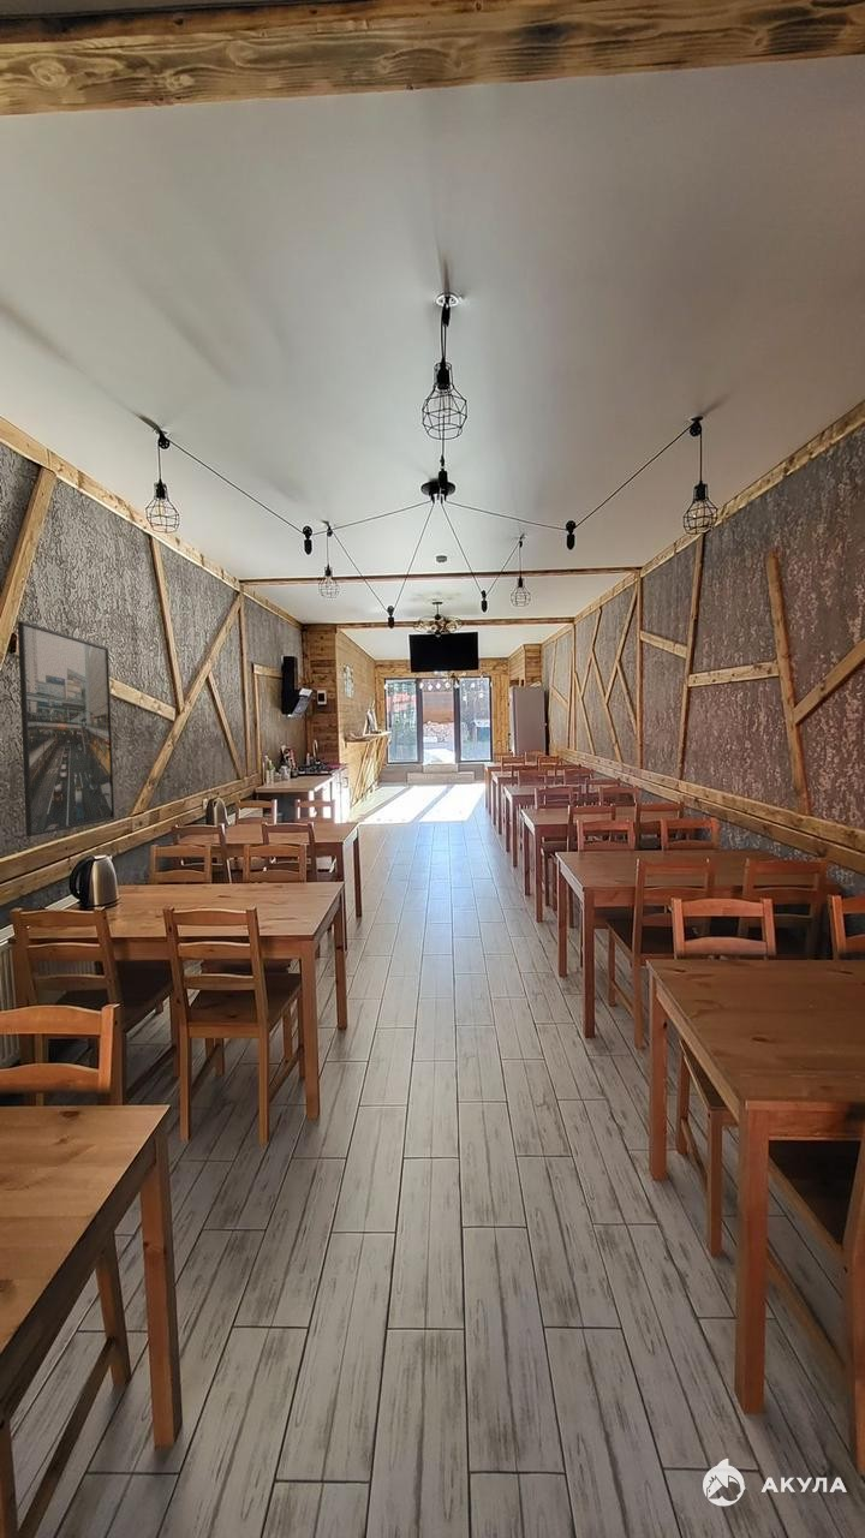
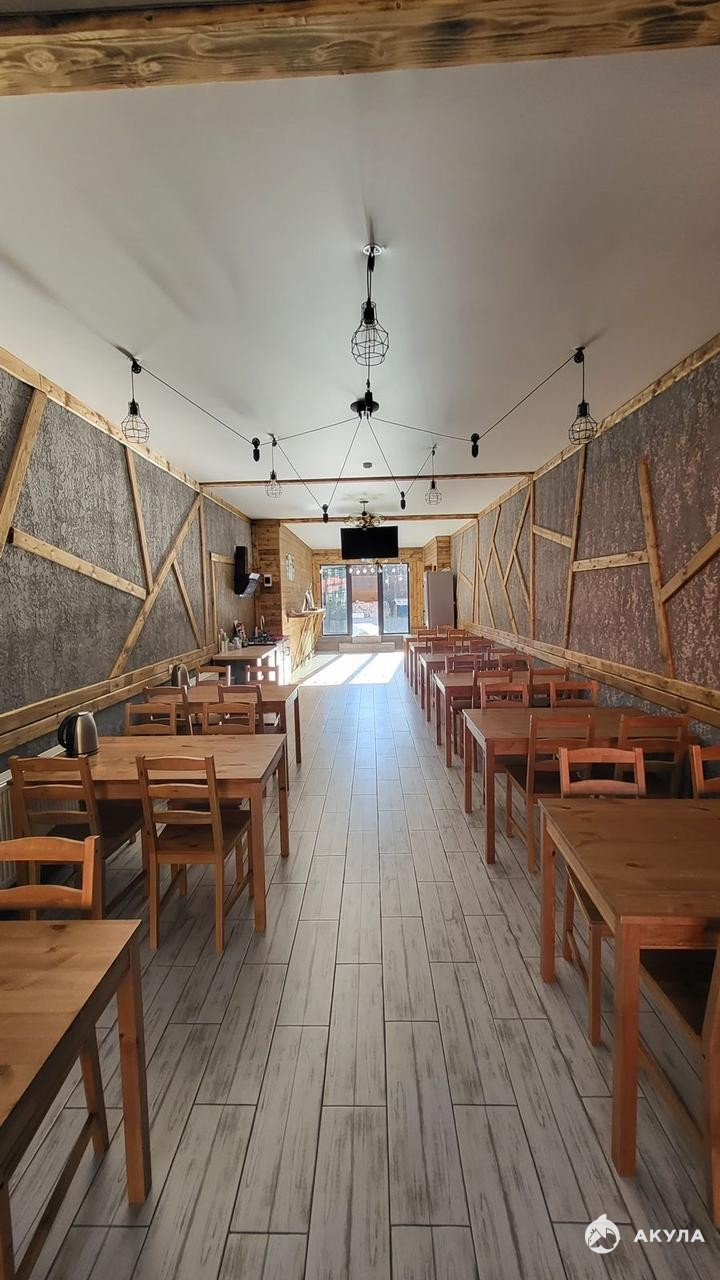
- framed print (71, 732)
